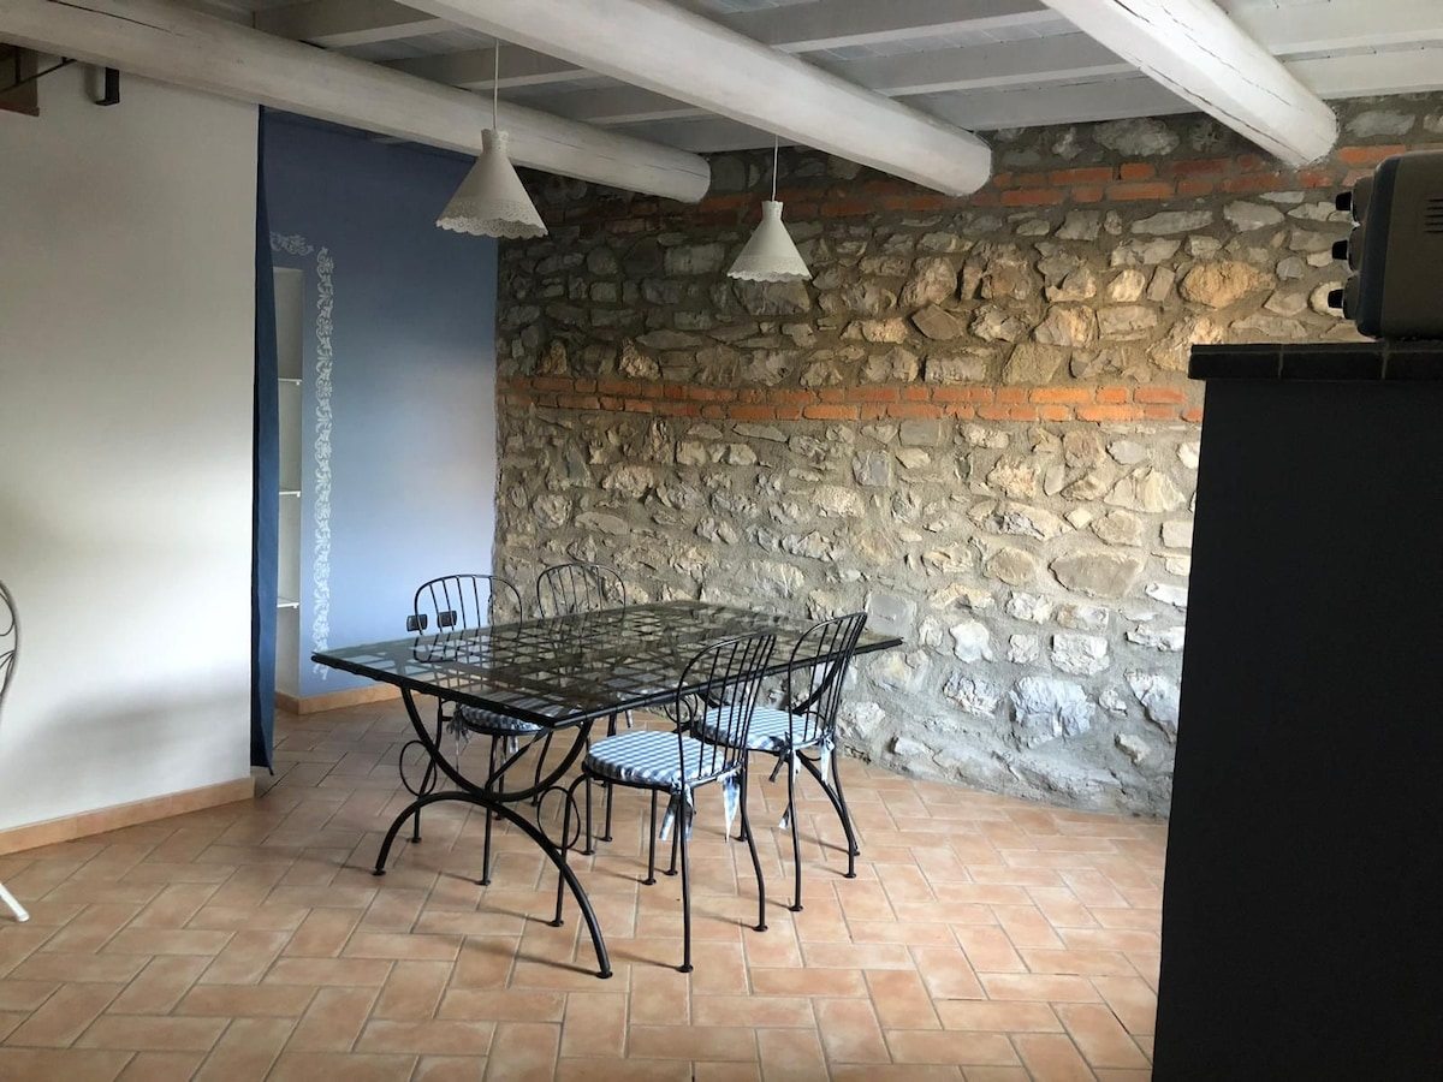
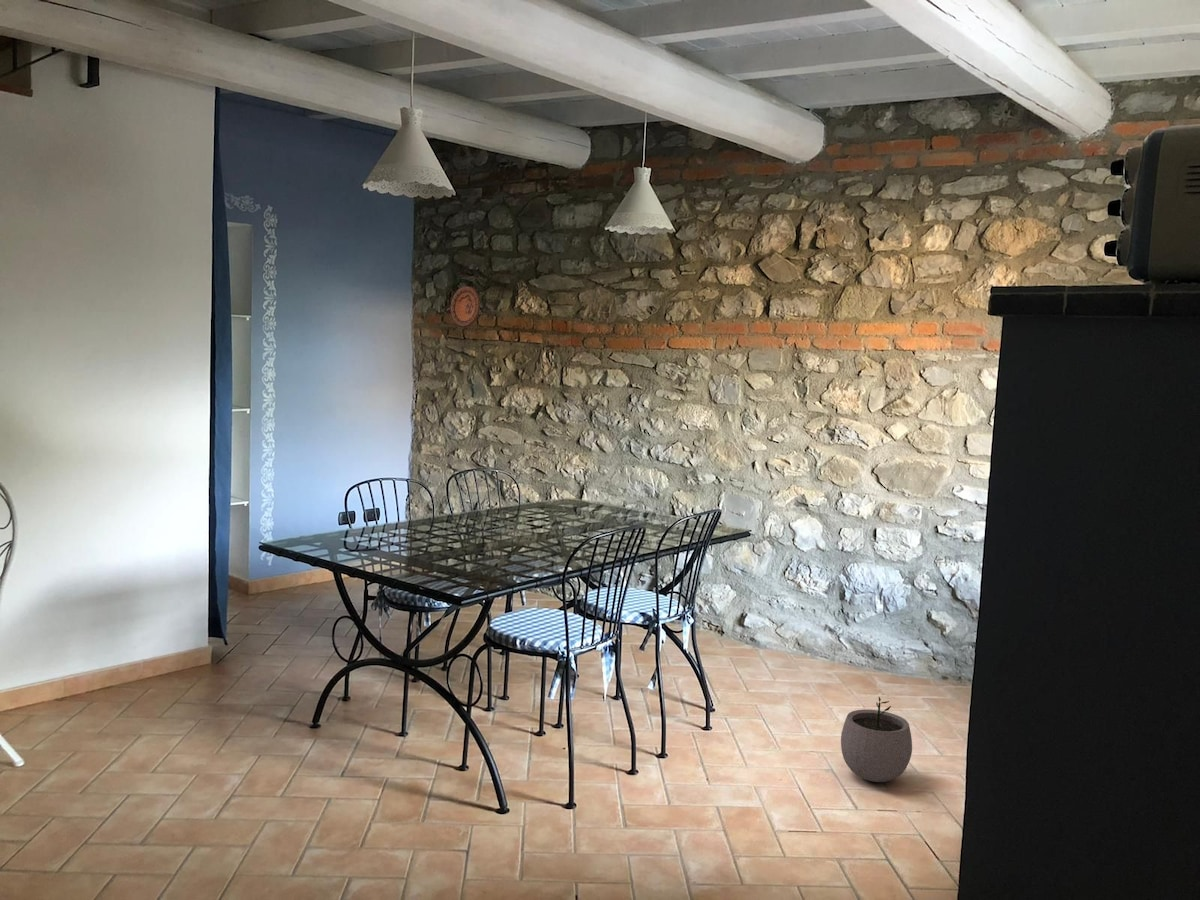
+ plant pot (876, 736)
+ decorative plate (465, 306)
